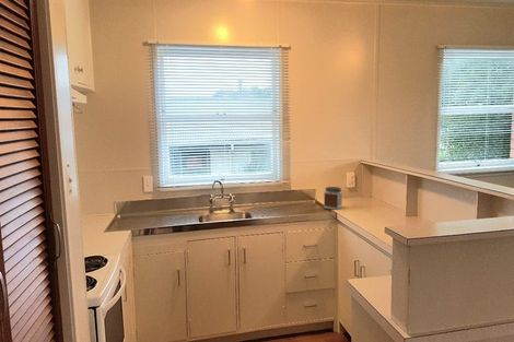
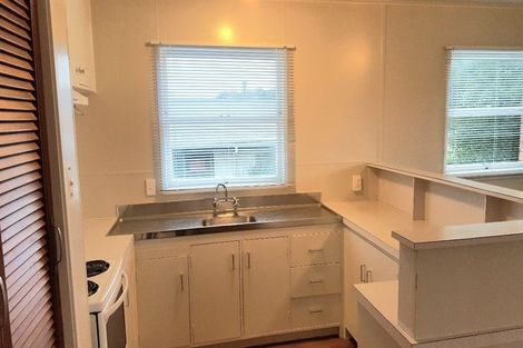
- jar (332, 198)
